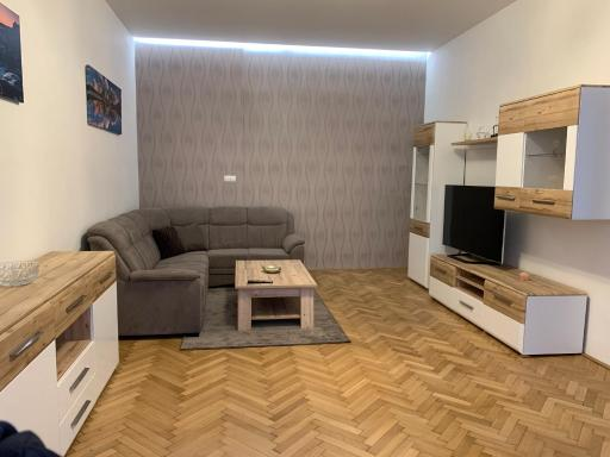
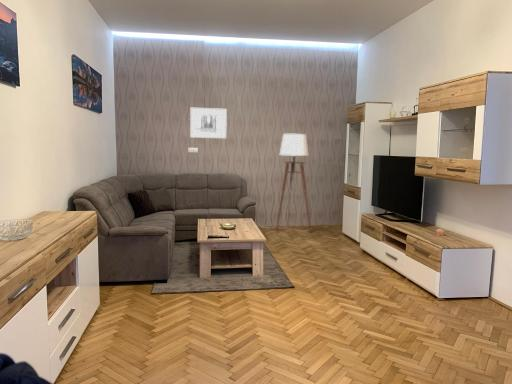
+ wall art (208, 123)
+ floor lamp (285, 182)
